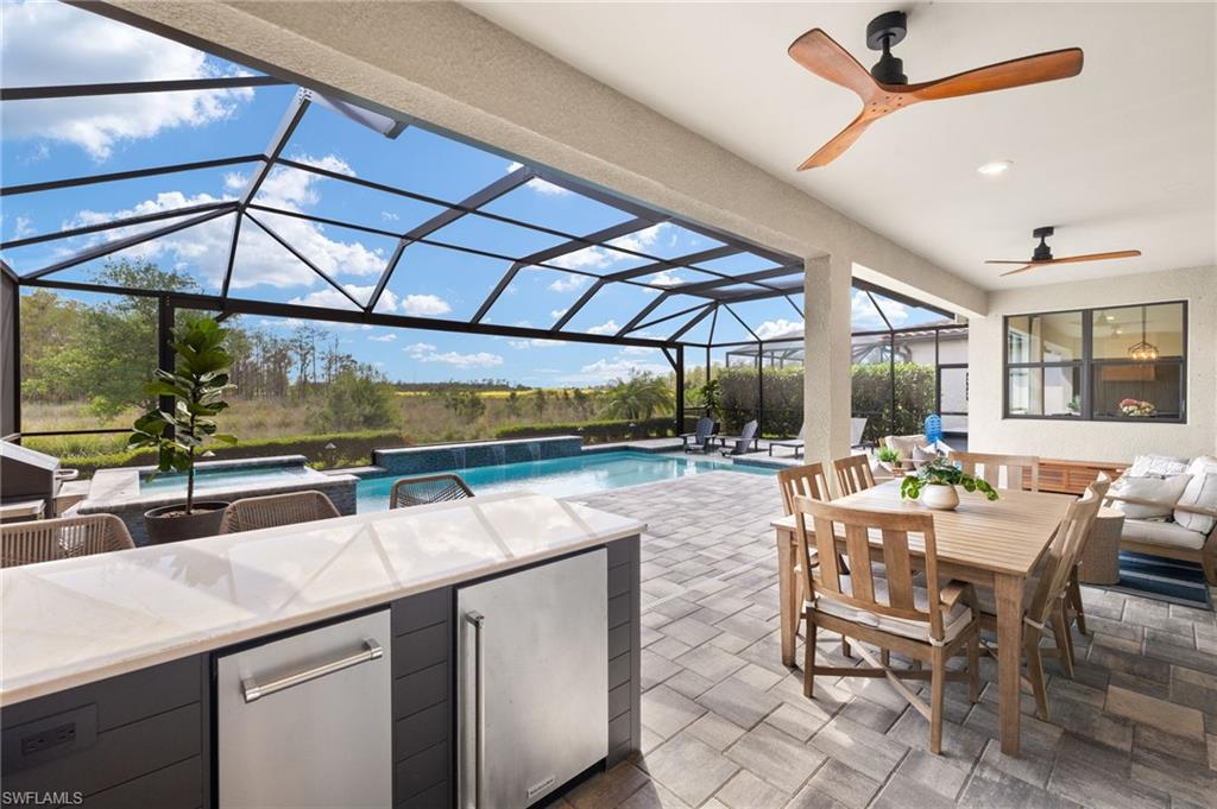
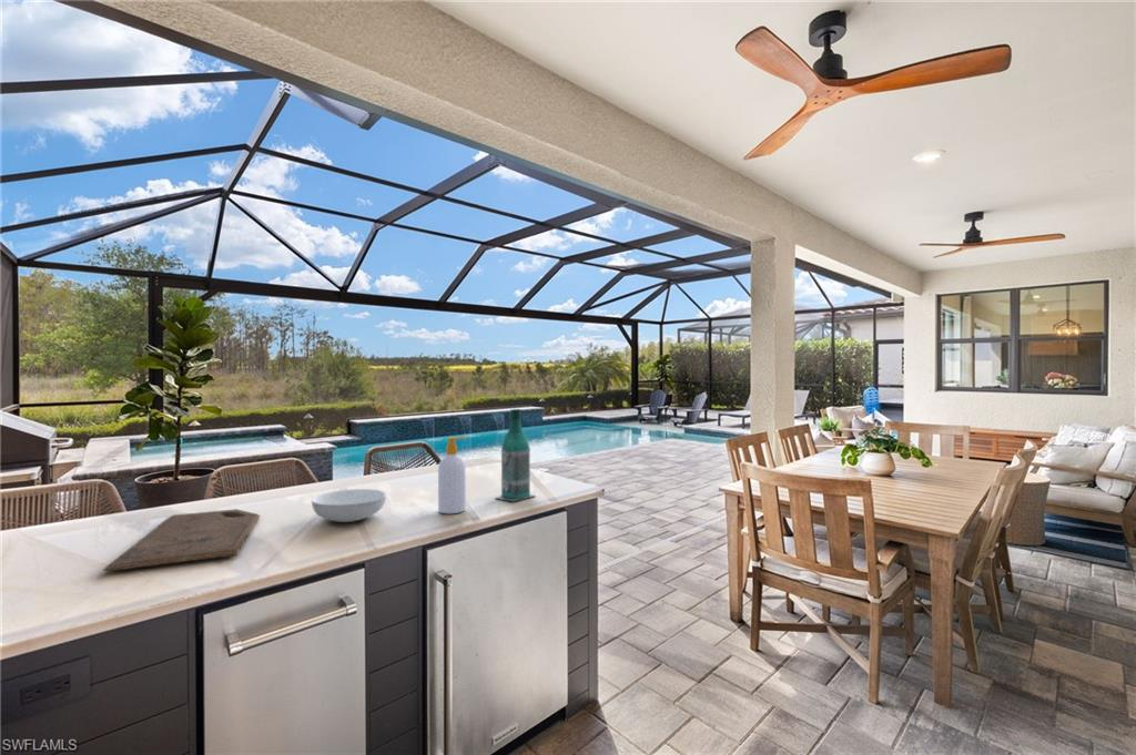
+ serving bowl (349, 507)
+ bottle (515, 452)
+ cutting board (199, 533)
+ soap bottle (453, 473)
